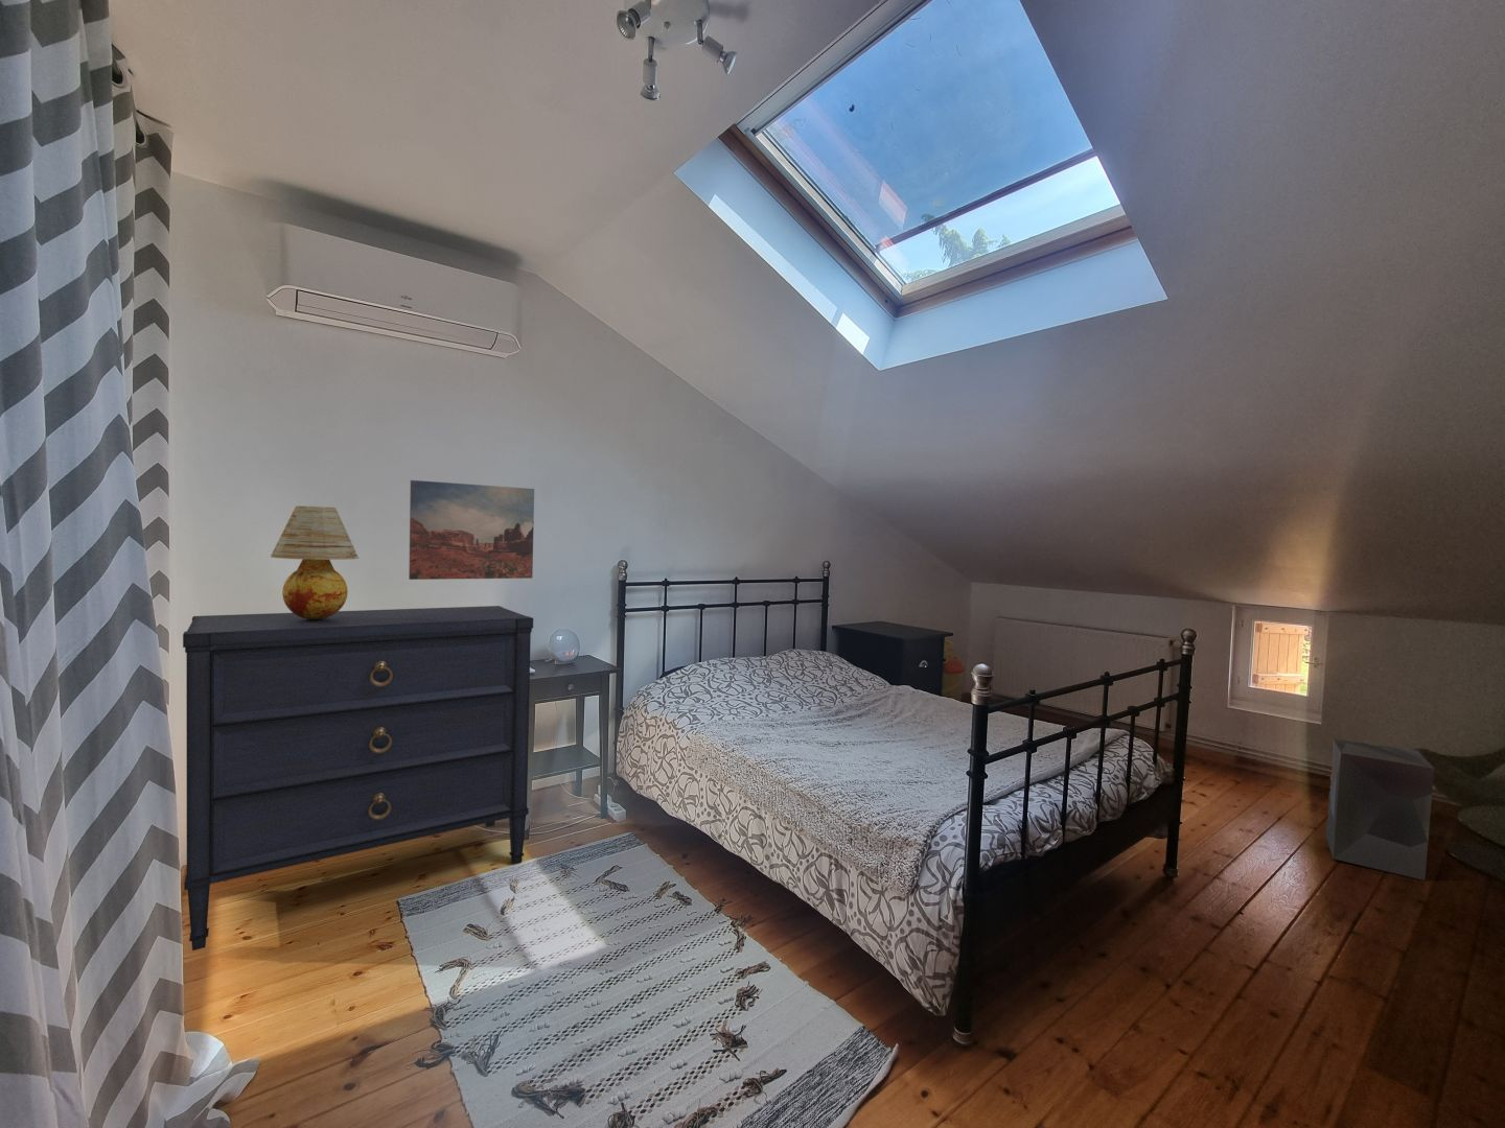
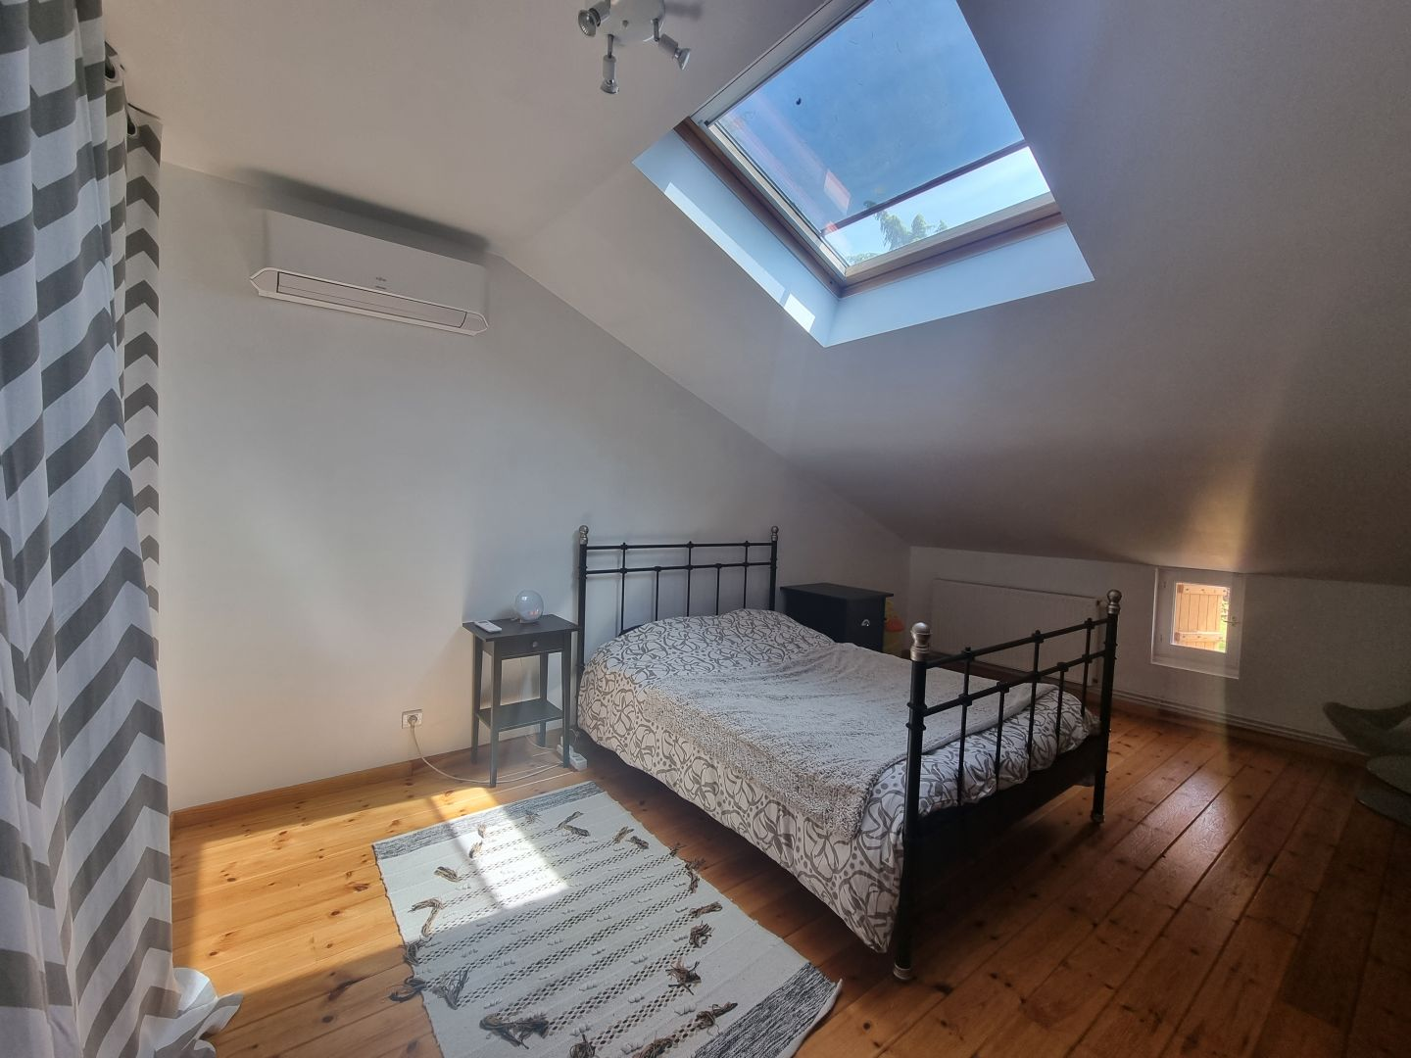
- wall art (474, 532)
- table lamp (314, 562)
- dresser (371, 748)
- storage bin (1376, 805)
